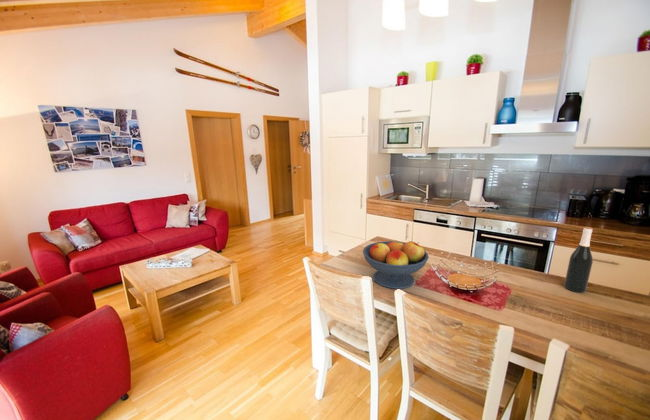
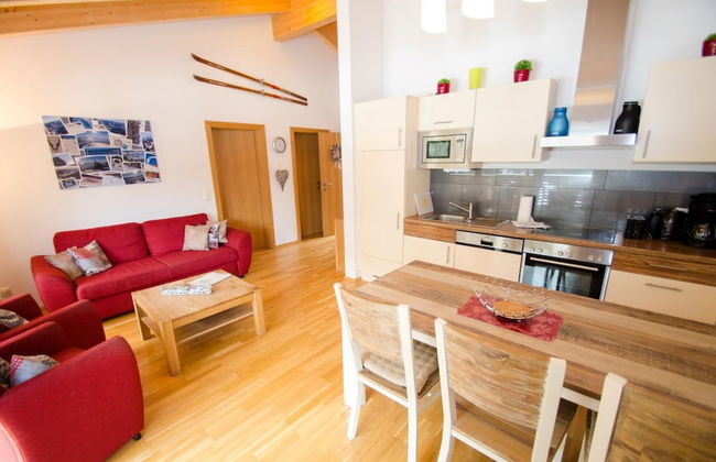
- wine bottle (581, 258)
- fruit bowl (394, 260)
